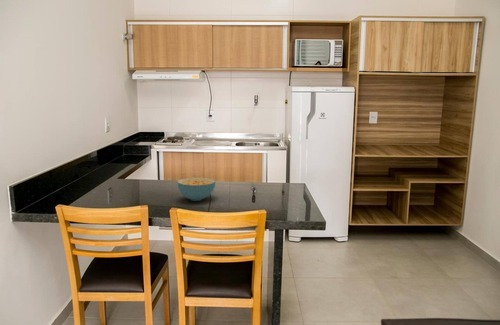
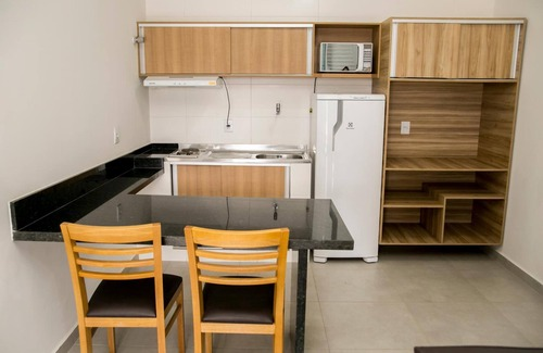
- cereal bowl (196, 190)
